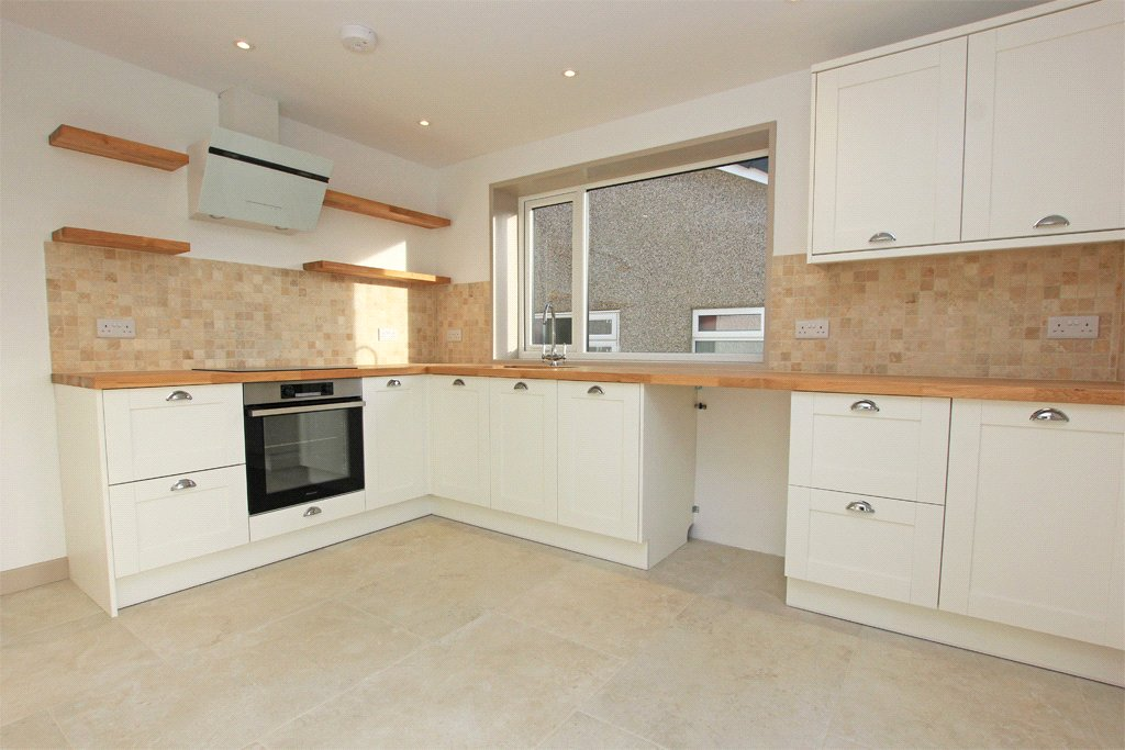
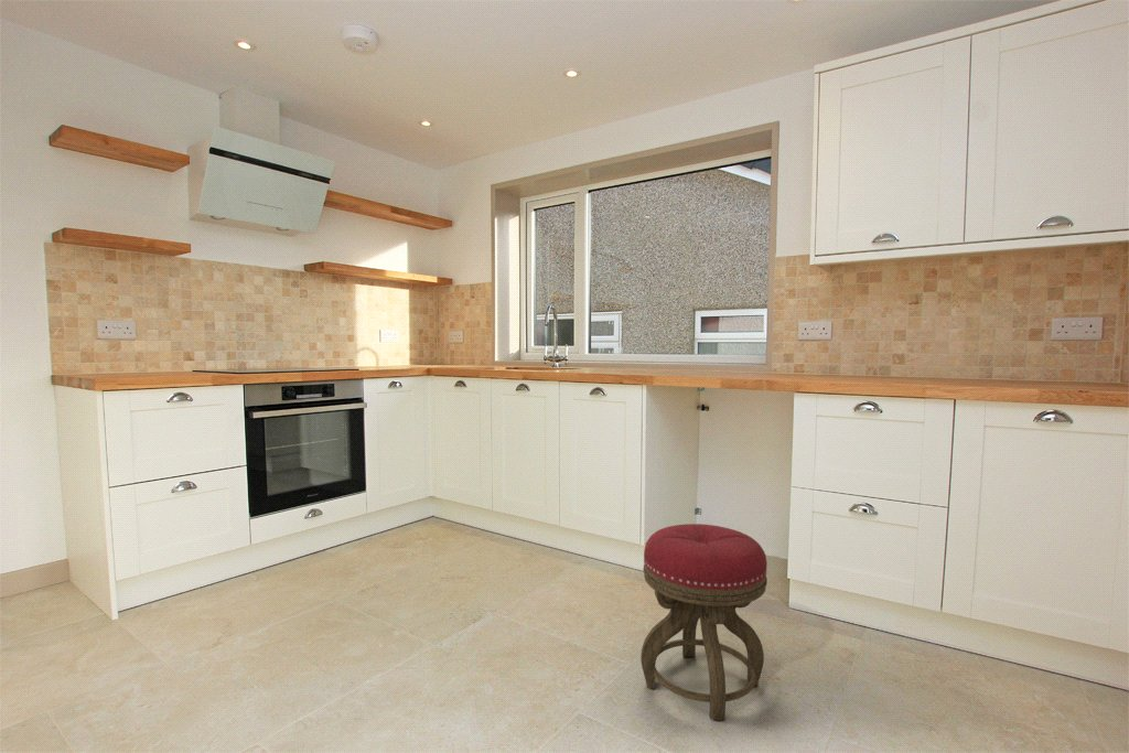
+ stool (702, 611)
